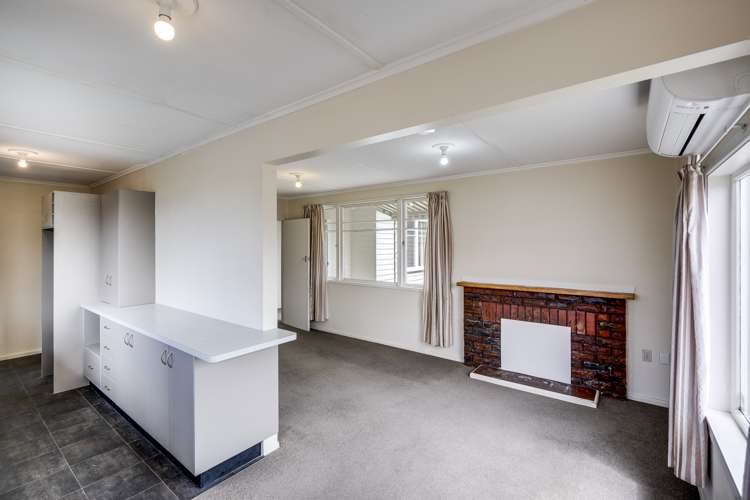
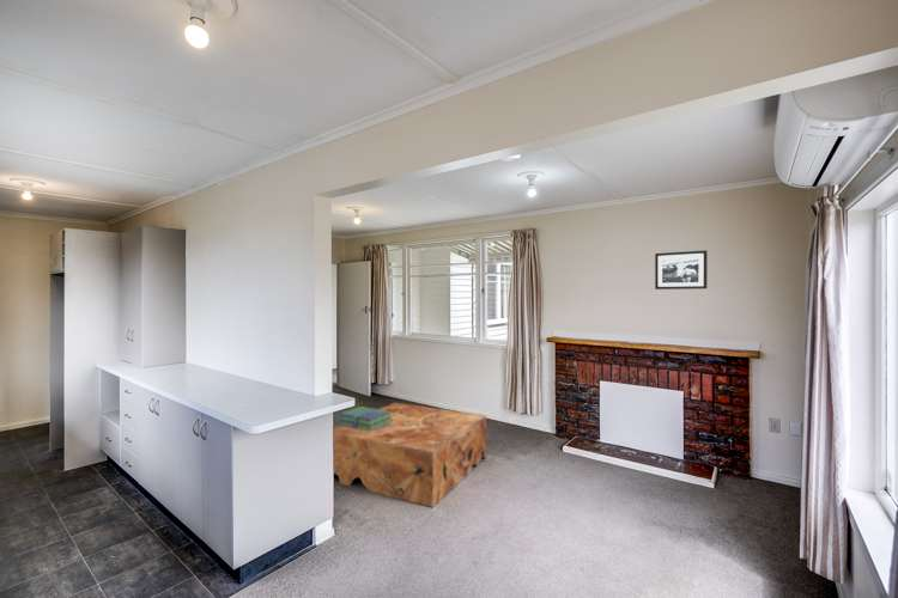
+ coffee table (409, 445)
+ stack of books (365, 417)
+ picture frame (680, 270)
